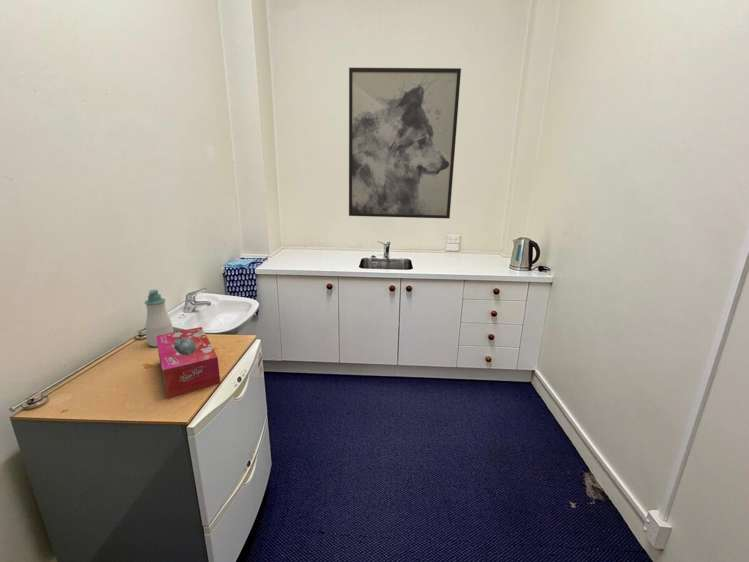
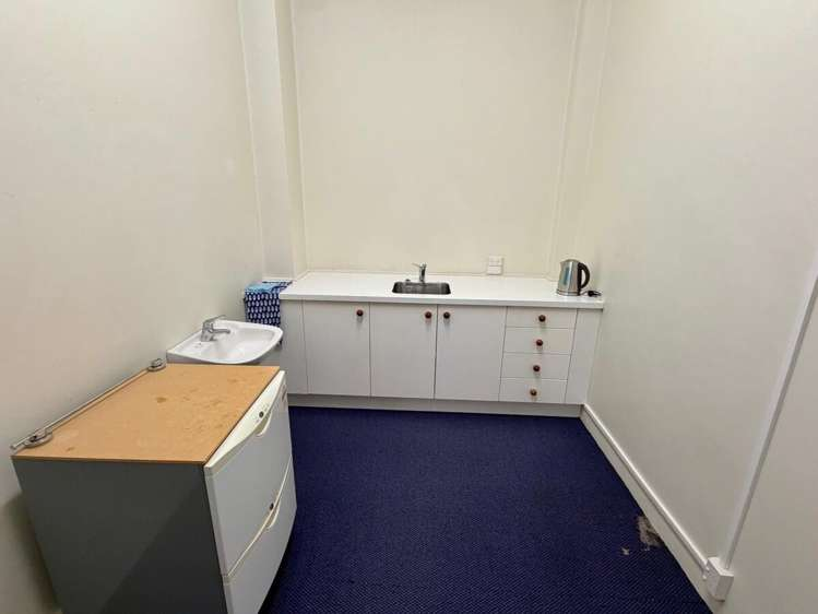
- wall art (401, 146)
- tissue box (186, 358)
- soap bottle (157, 317)
